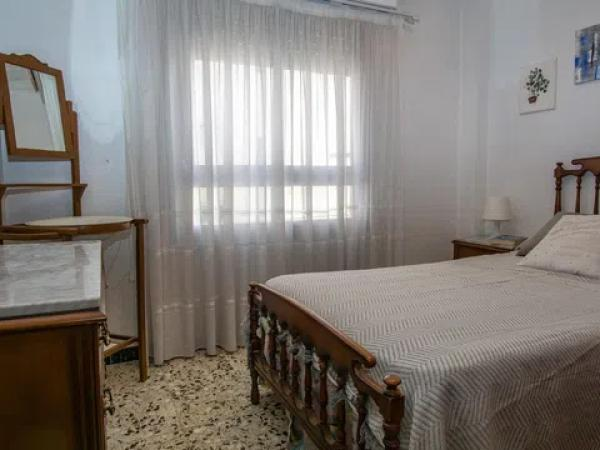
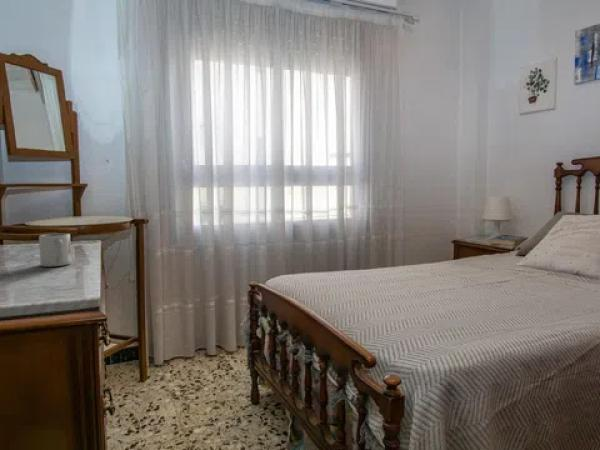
+ cup (56, 250)
